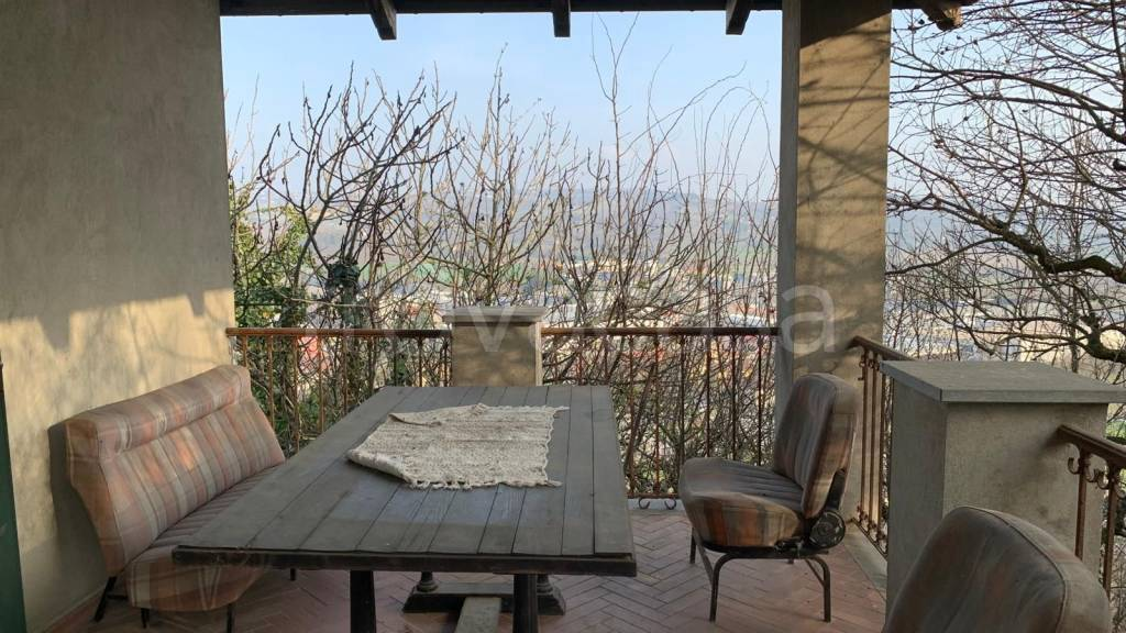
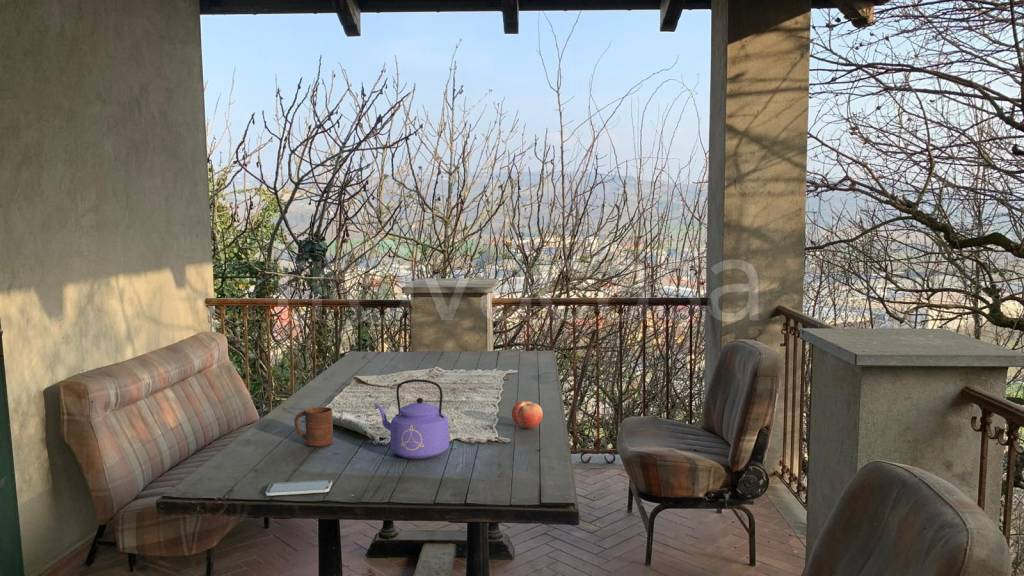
+ cup (314, 427)
+ smartphone (299, 487)
+ kettle (410, 415)
+ fruit (527, 414)
